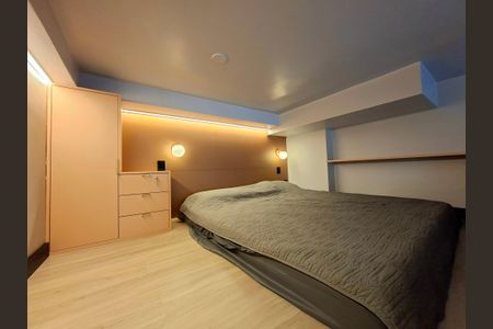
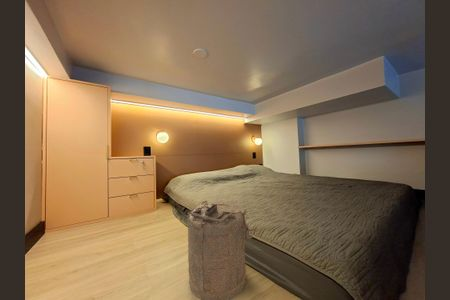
+ laundry hamper (216, 239)
